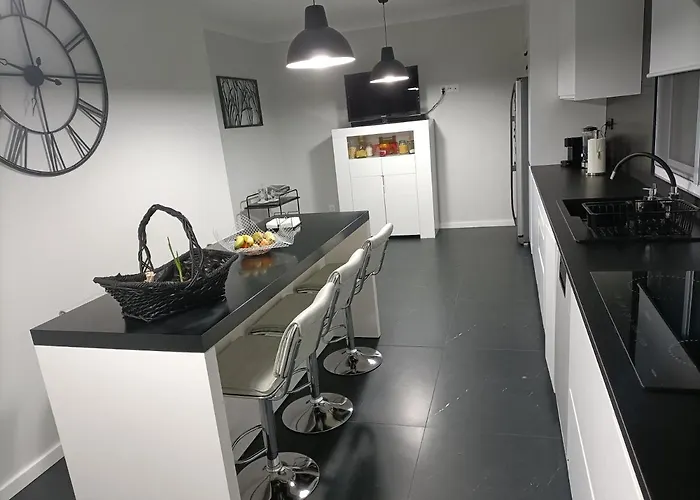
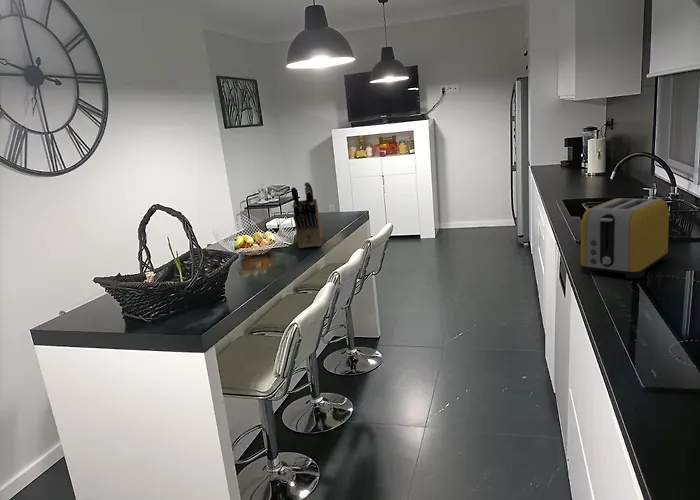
+ knife block (306, 212)
+ toaster (624, 235)
